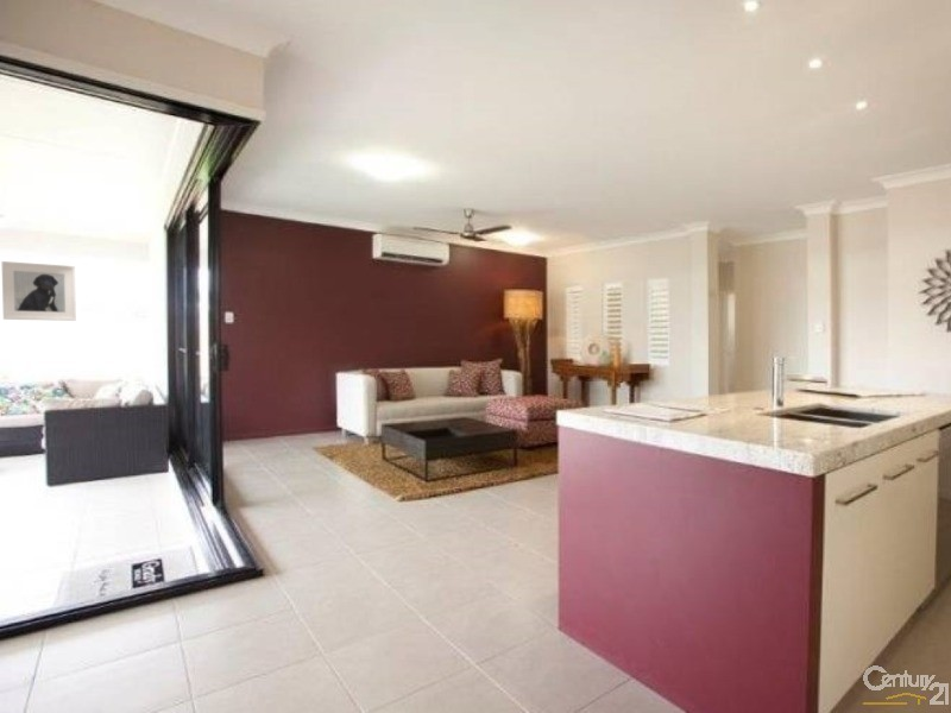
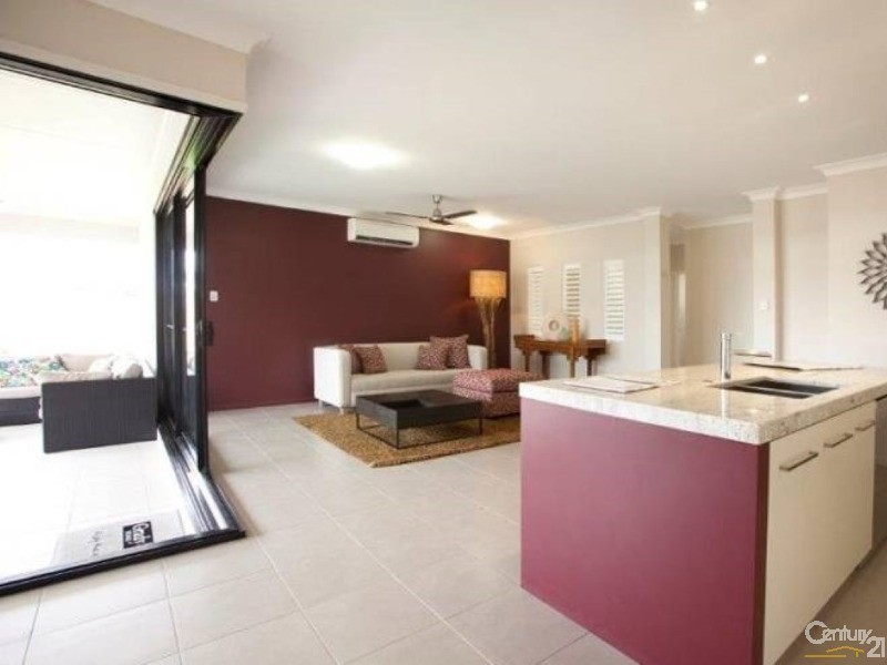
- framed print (39, 291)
